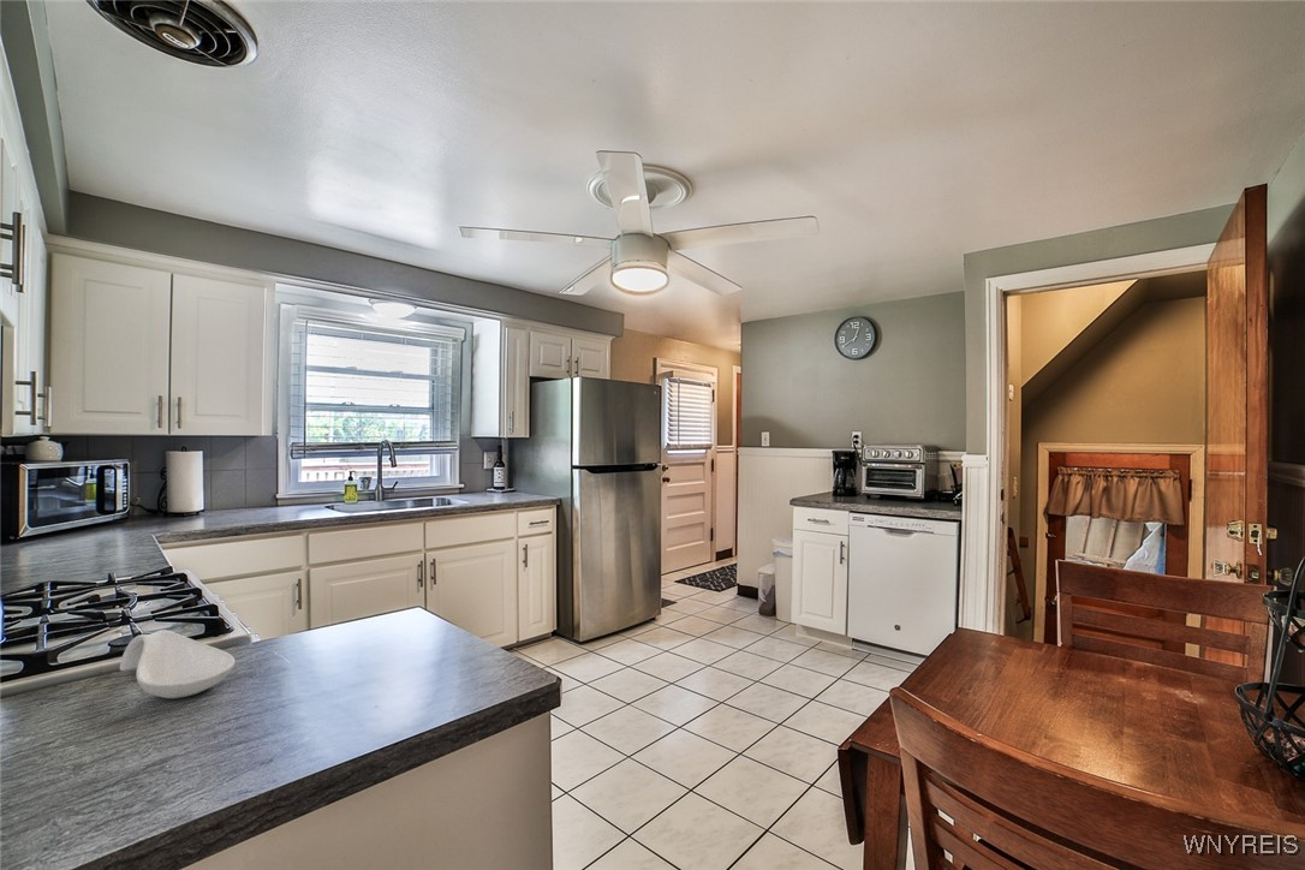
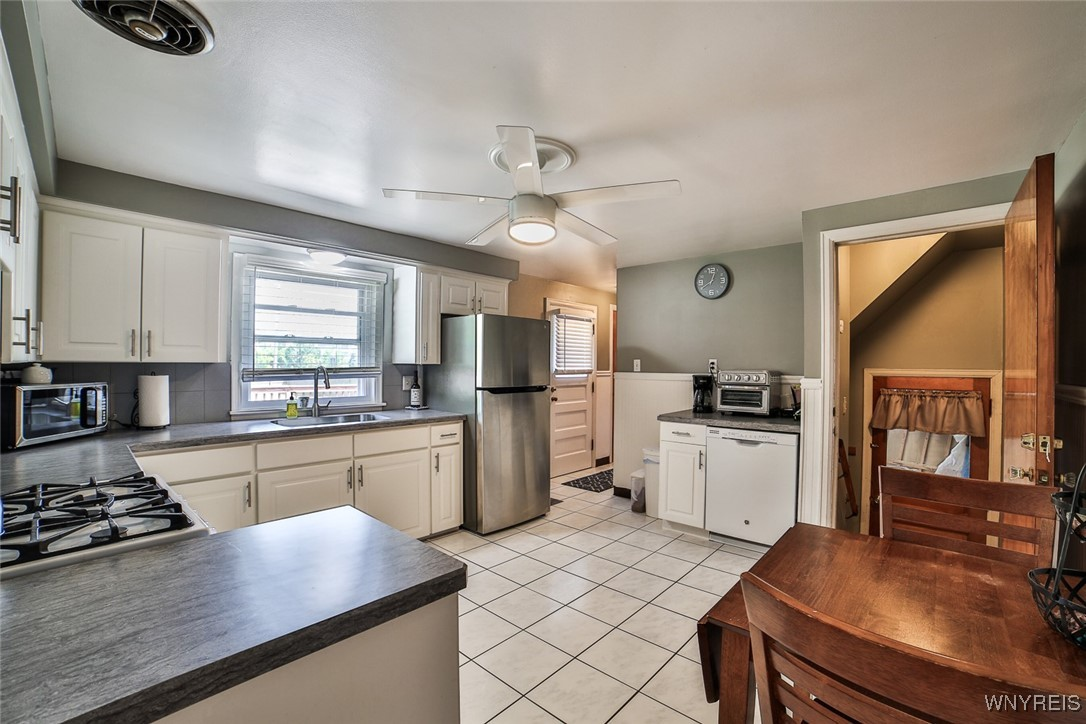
- spoon rest (168, 660)
